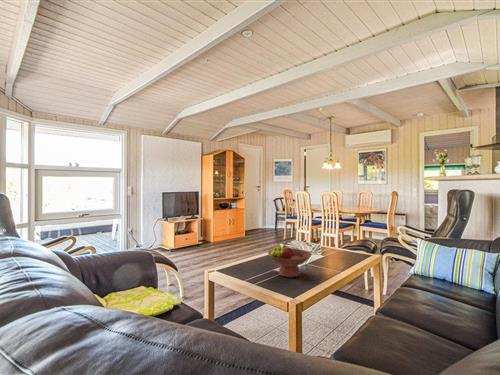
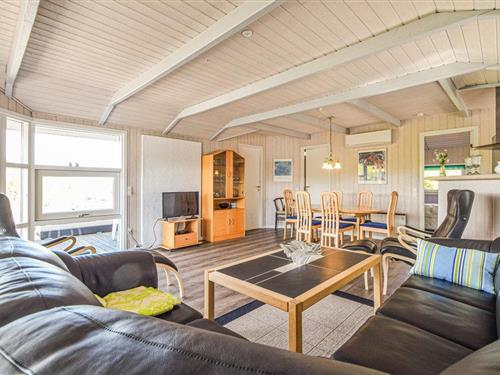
- fruit bowl (289, 259)
